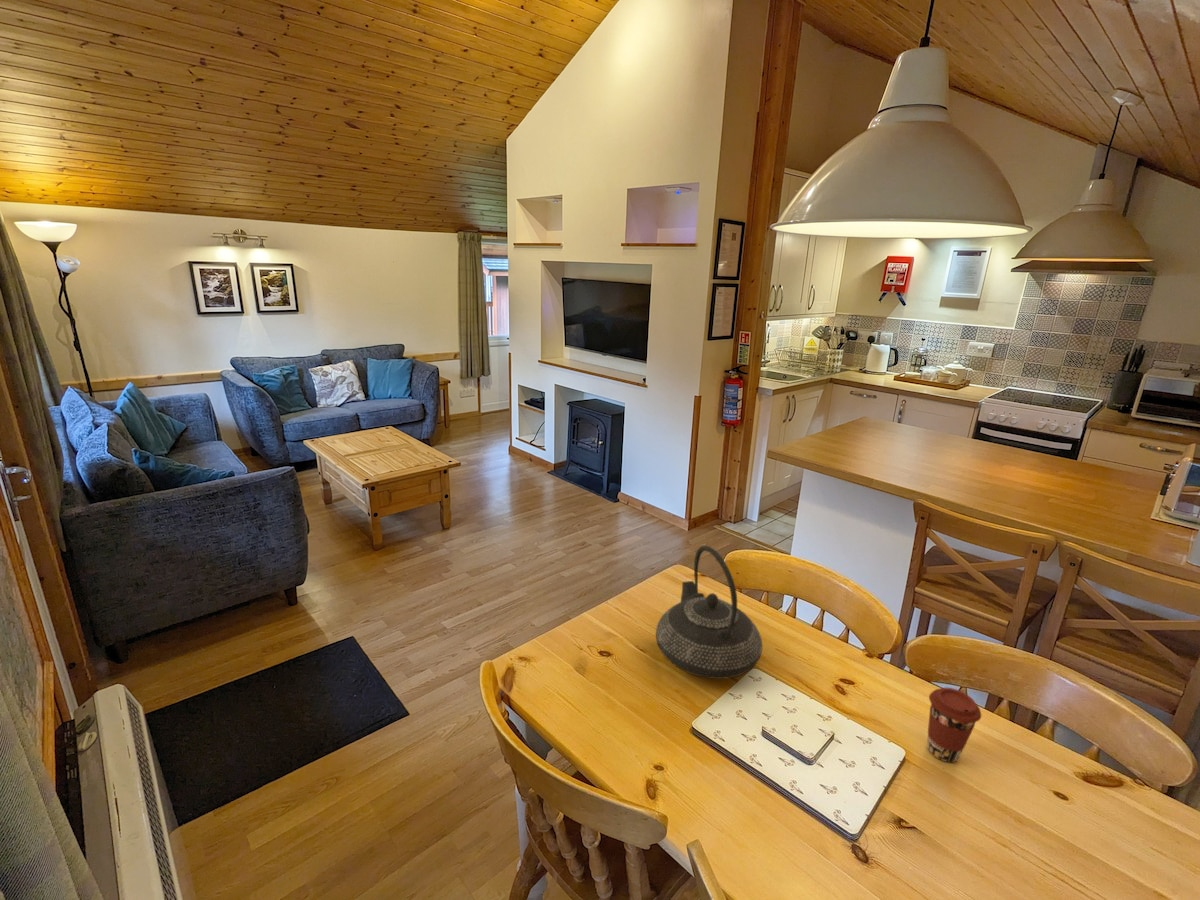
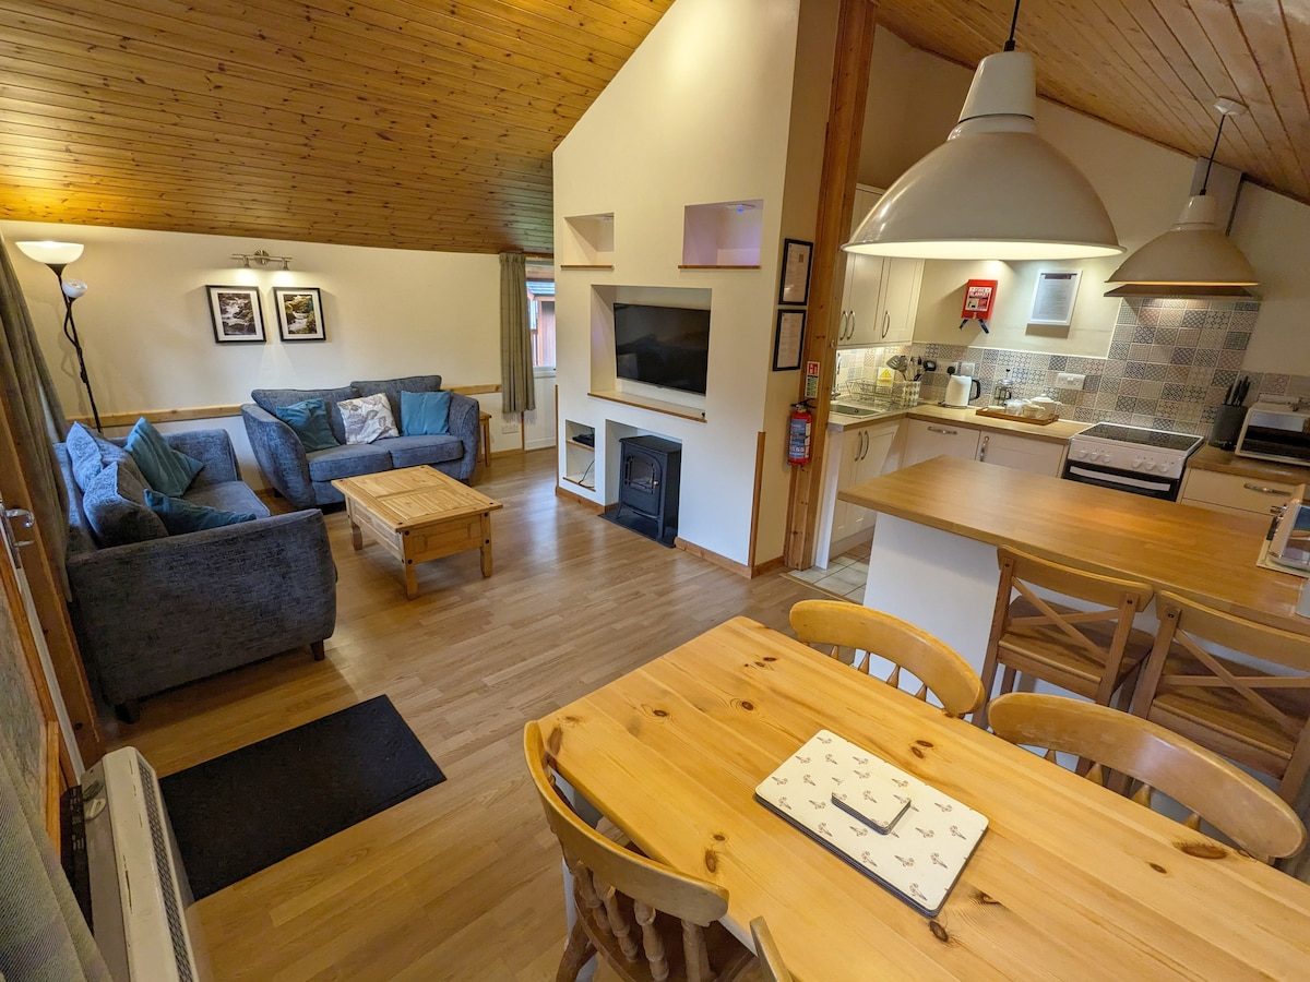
- coffee cup (949, 725)
- teapot (708, 601)
